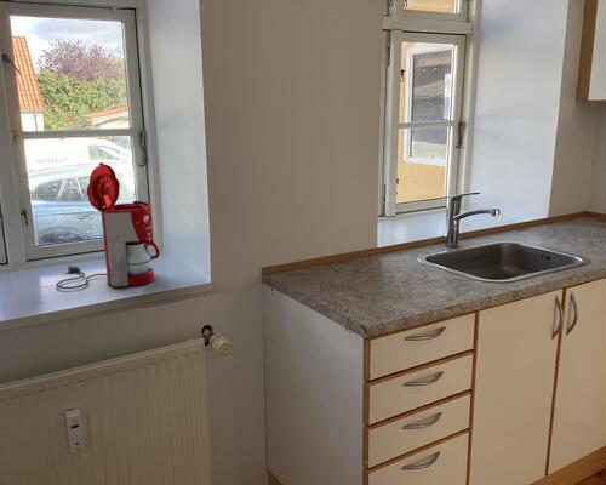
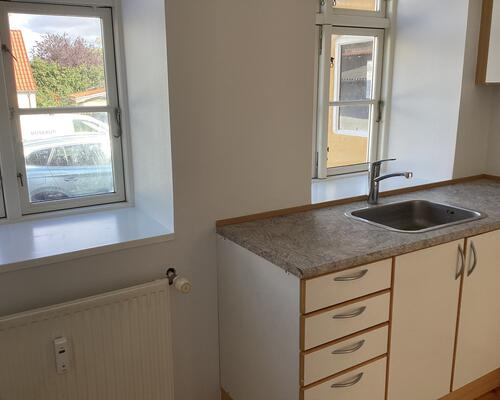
- coffee maker (102, 222)
